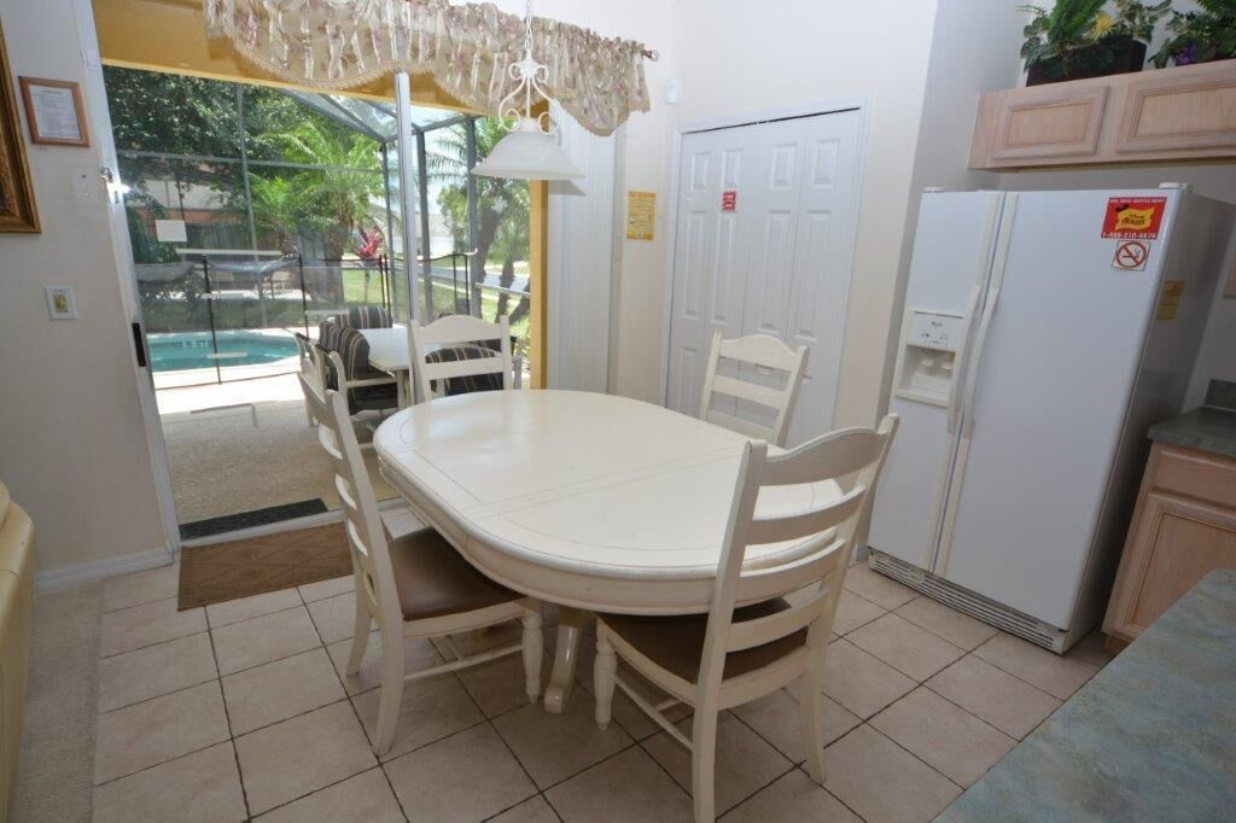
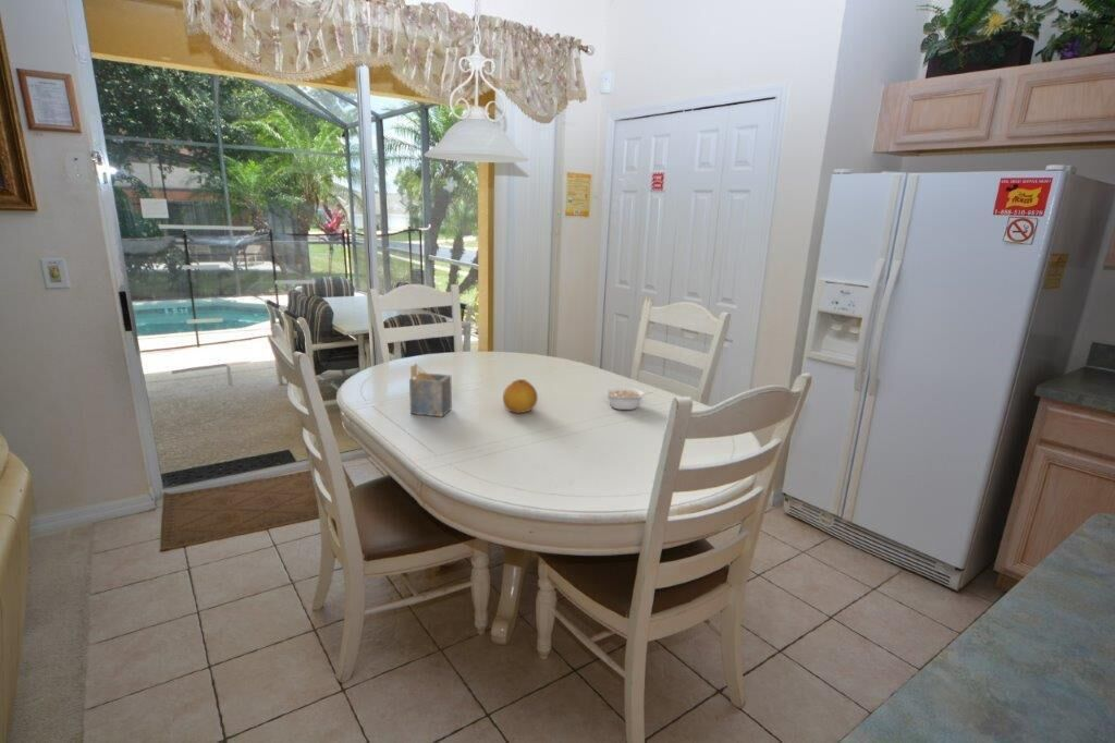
+ fruit (519, 394)
+ napkin holder (430, 388)
+ legume (625, 398)
